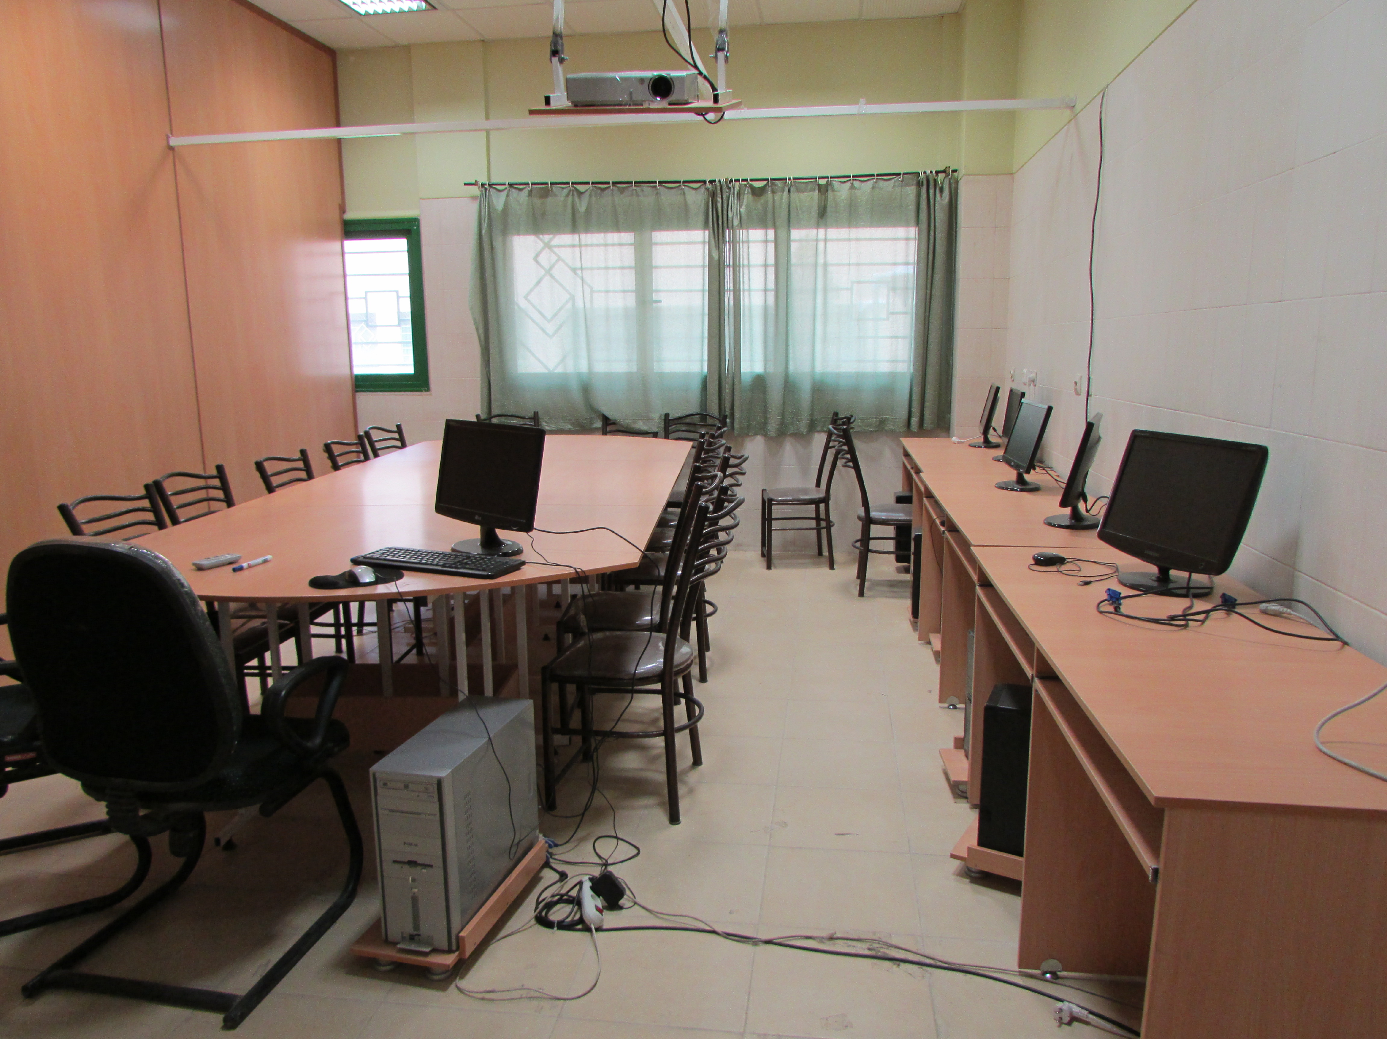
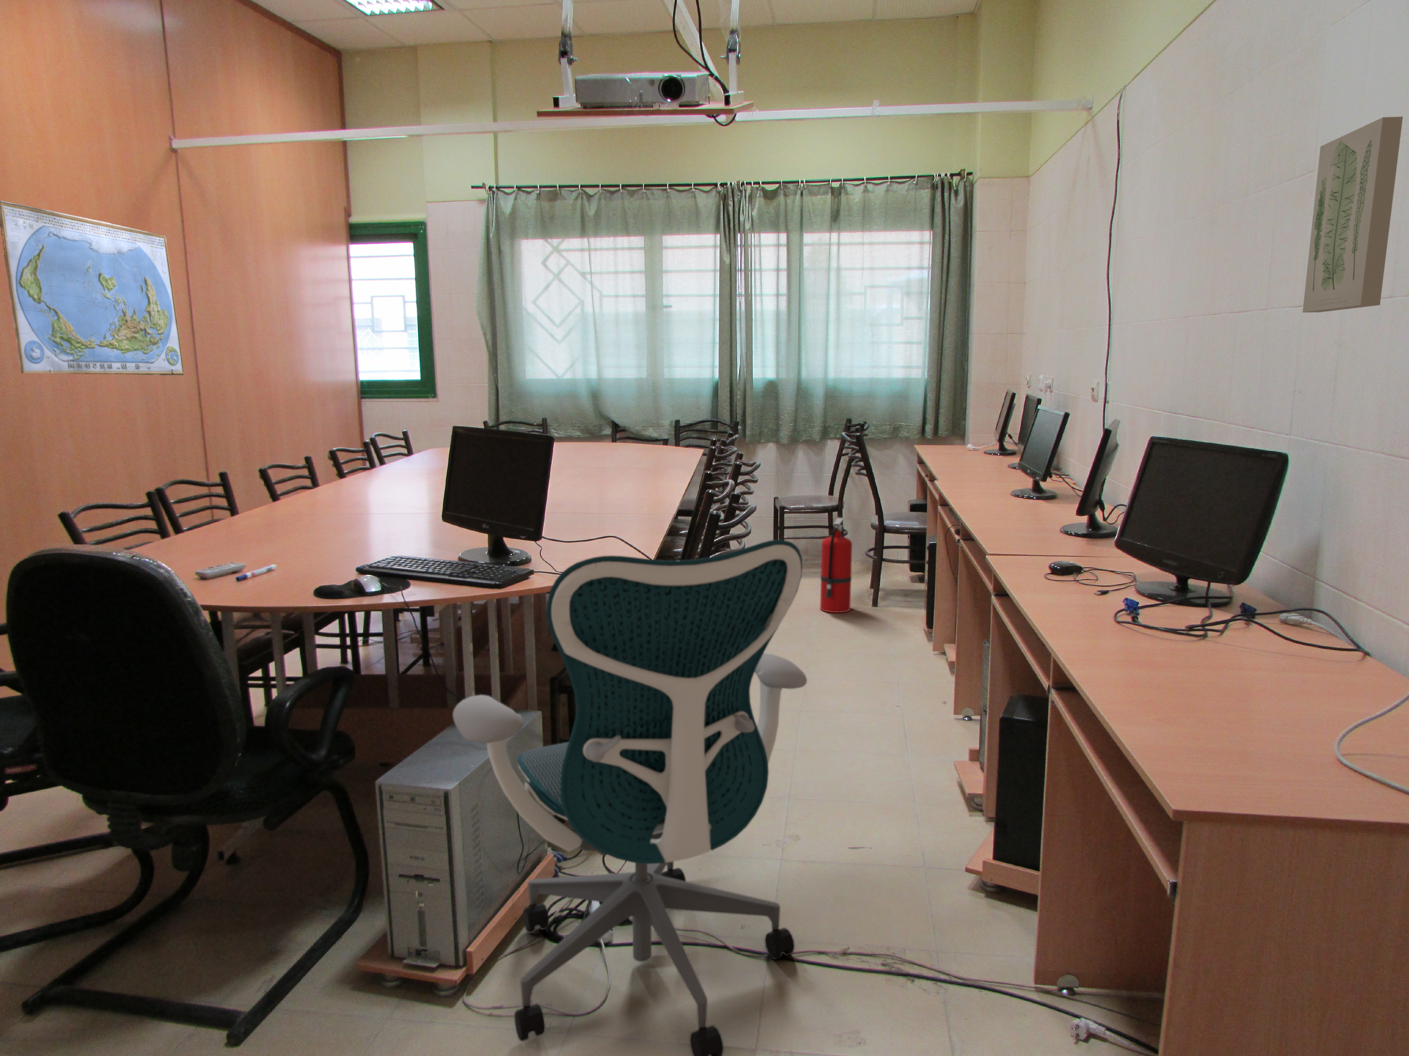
+ fire extinguisher (835, 565)
+ wall art (1349, 222)
+ world map (101, 298)
+ office chair (640, 754)
